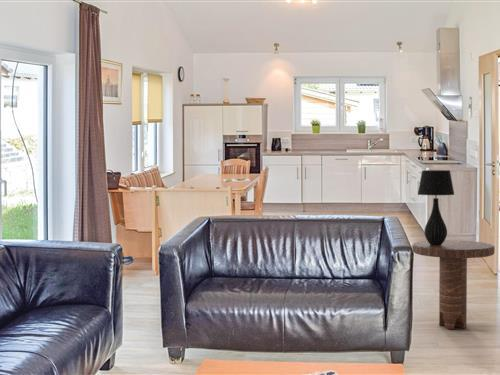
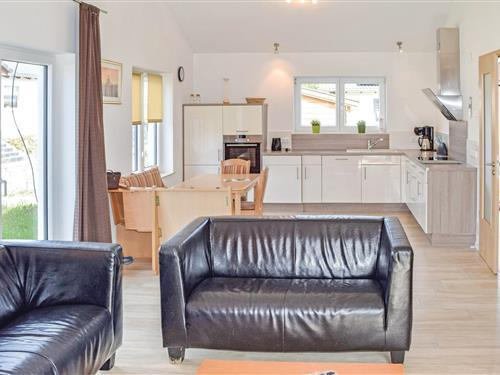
- table lamp (435, 207)
- side table (452, 285)
